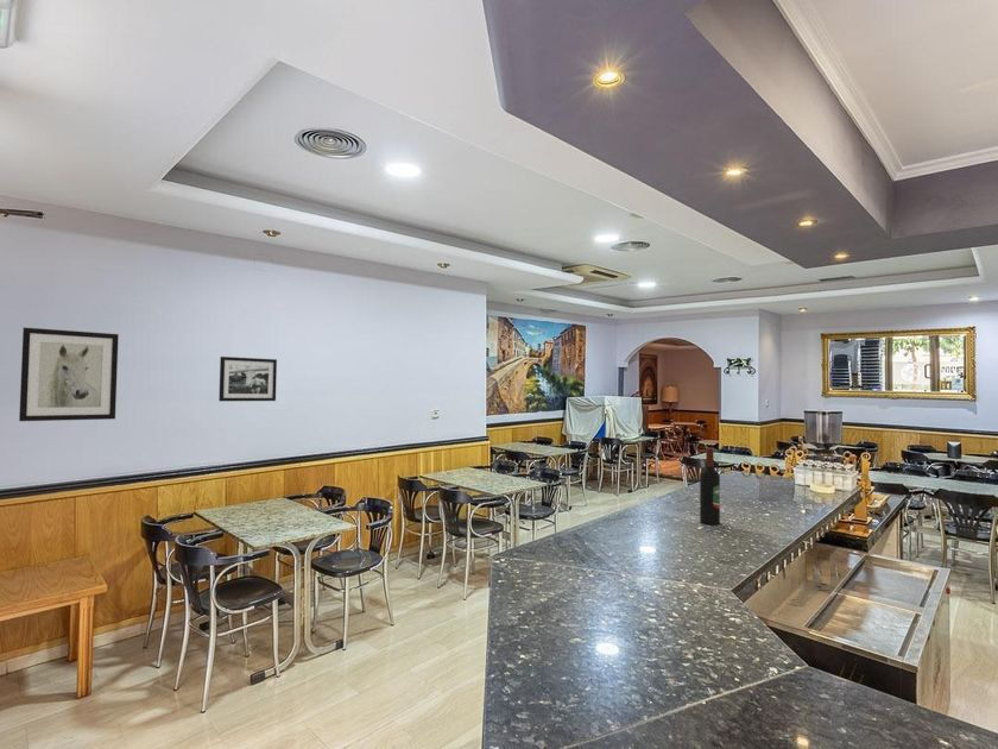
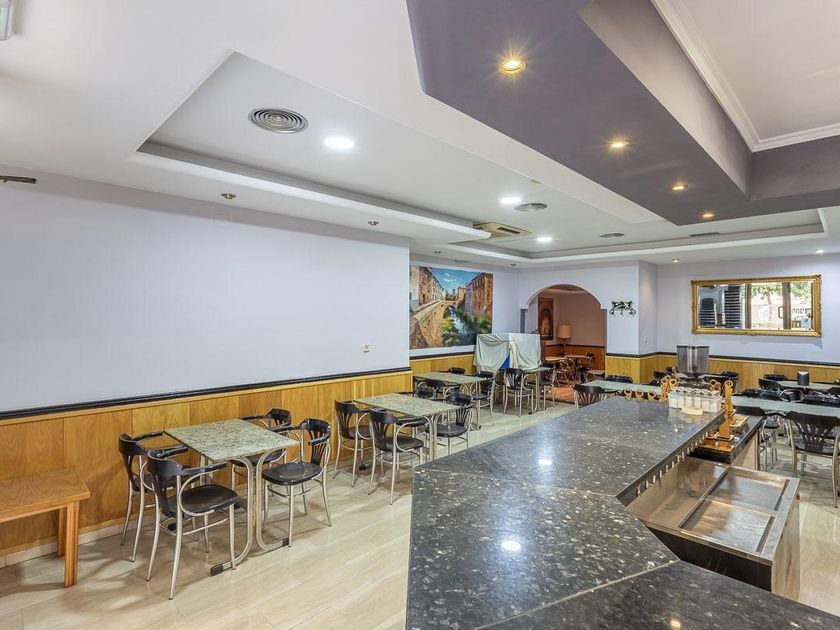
- wall art (70, 374)
- wine bottle (709, 485)
- picture frame (248, 379)
